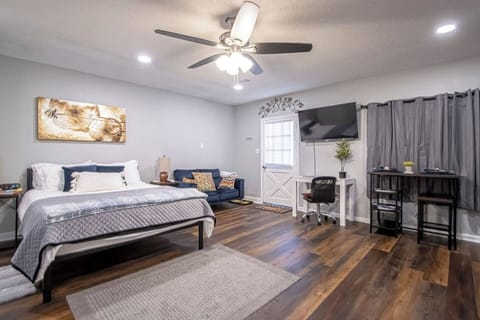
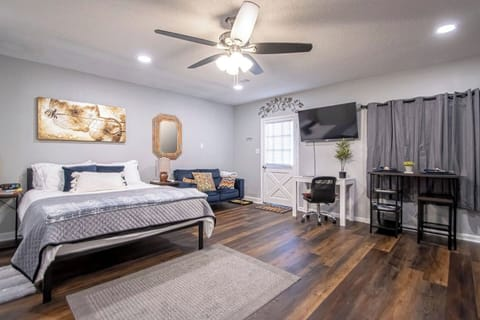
+ home mirror (168, 137)
